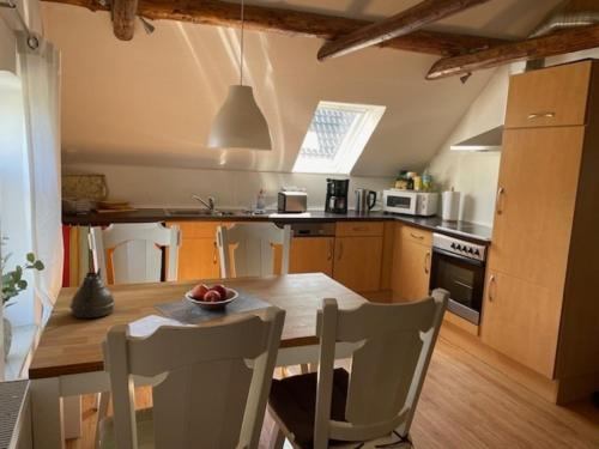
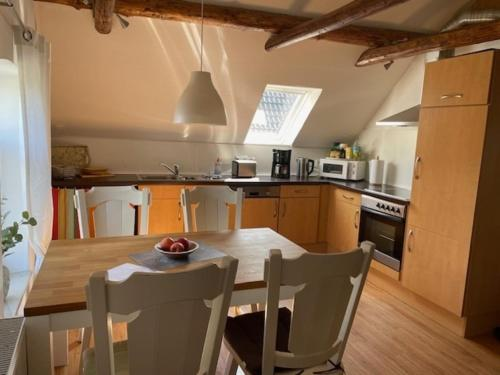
- teapot (95, 290)
